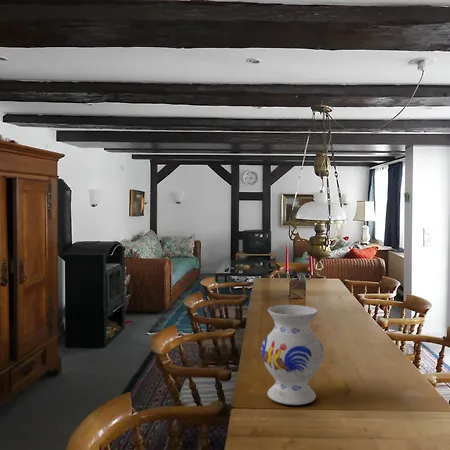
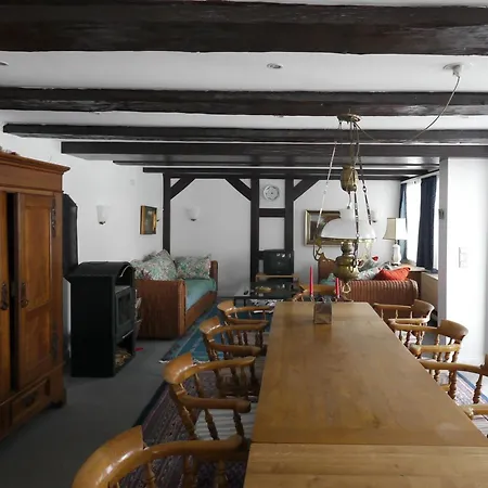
- vase (292, 353)
